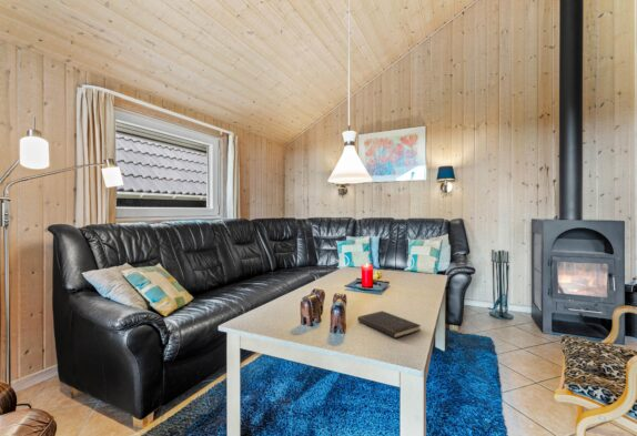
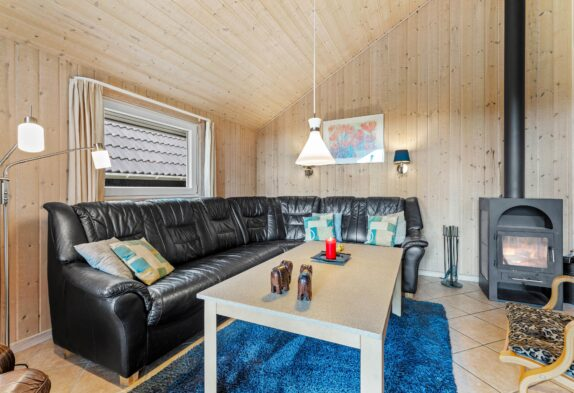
- hardcover book (387, 323)
